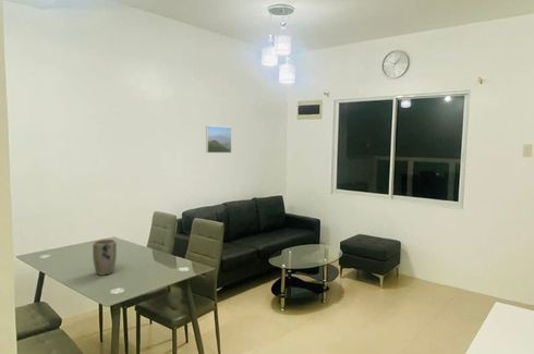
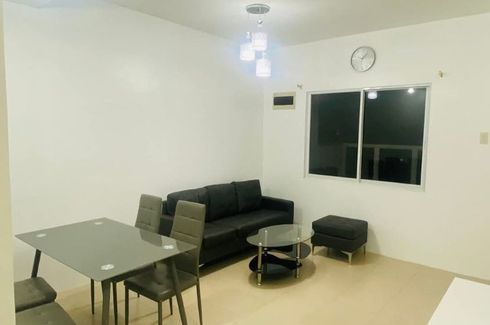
- plant pot (105, 257)
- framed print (219, 139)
